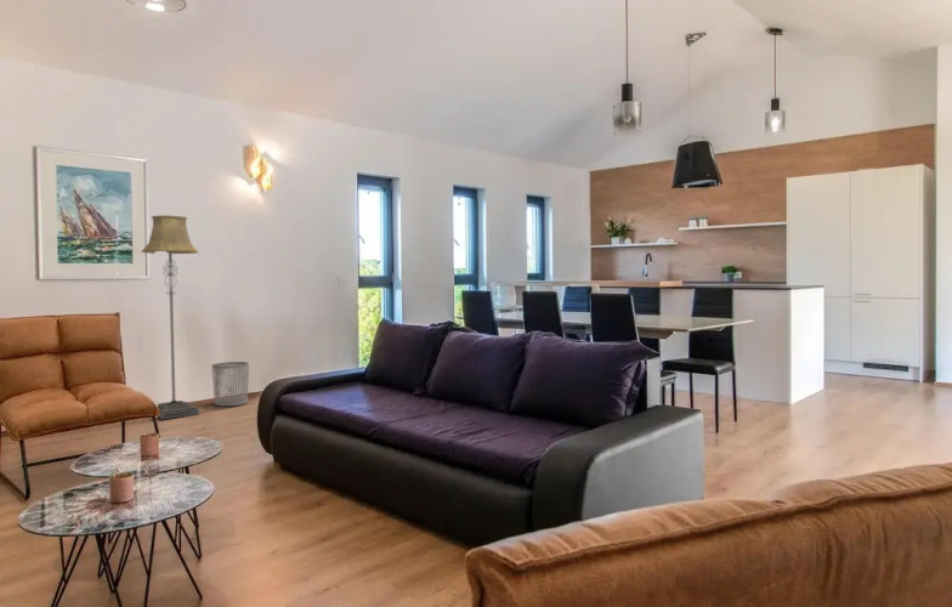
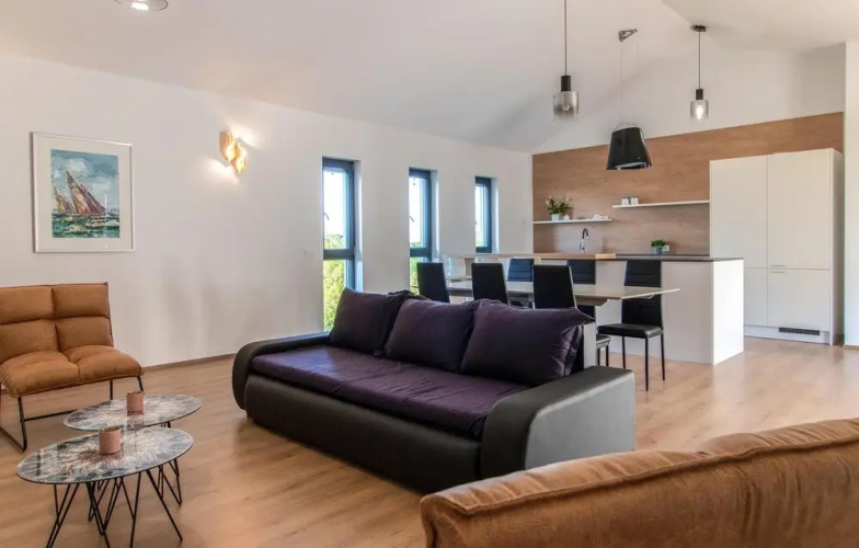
- waste bin (231, 384)
- floor lamp (171, 316)
